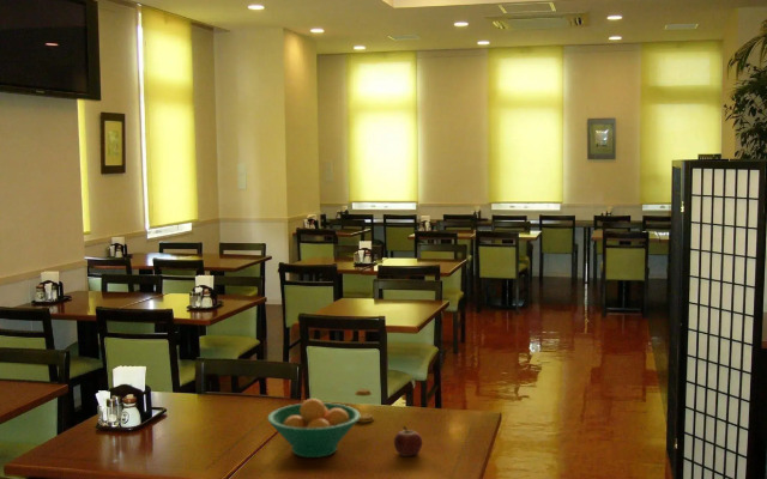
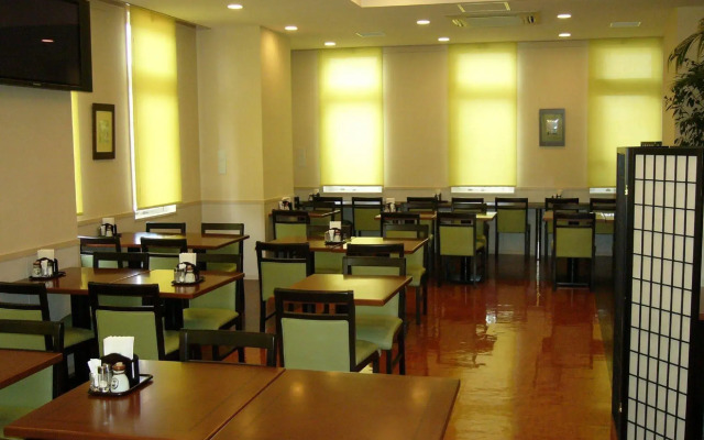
- fruit bowl (314, 424)
- fruit (407, 439)
- salt shaker (363, 413)
